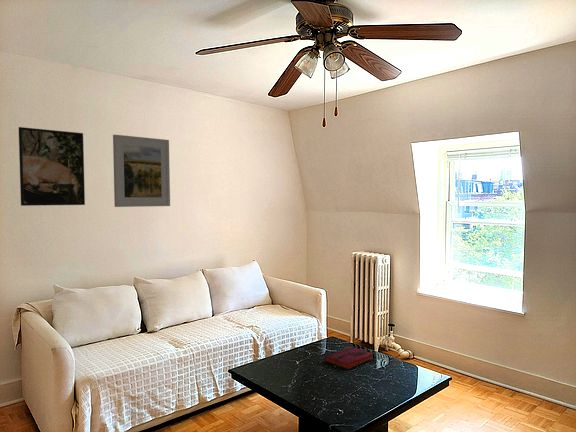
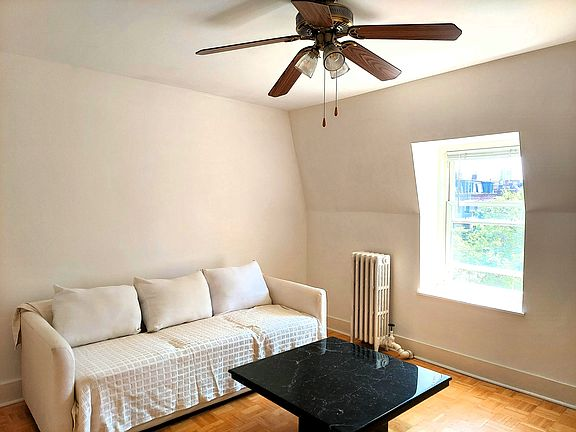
- hardback book (349, 357)
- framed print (142, 172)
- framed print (53, 167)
